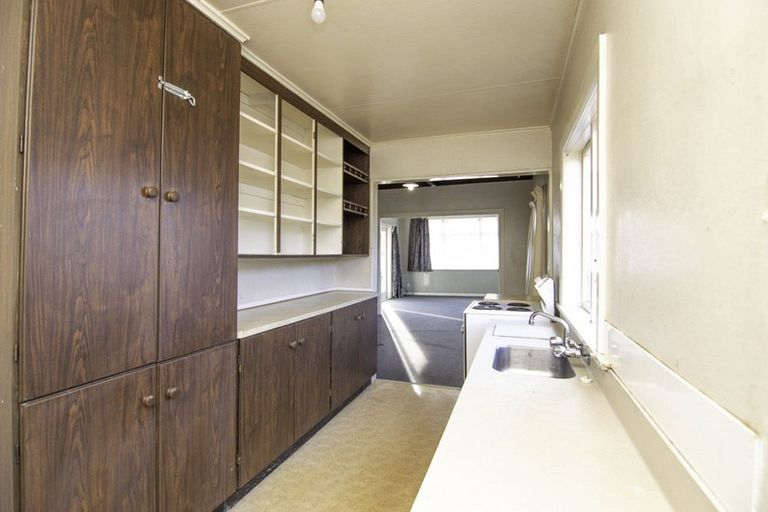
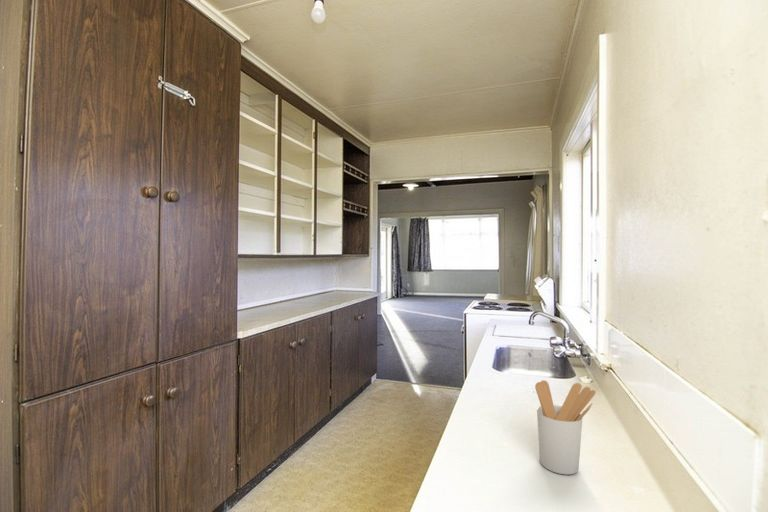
+ utensil holder (566, 424)
